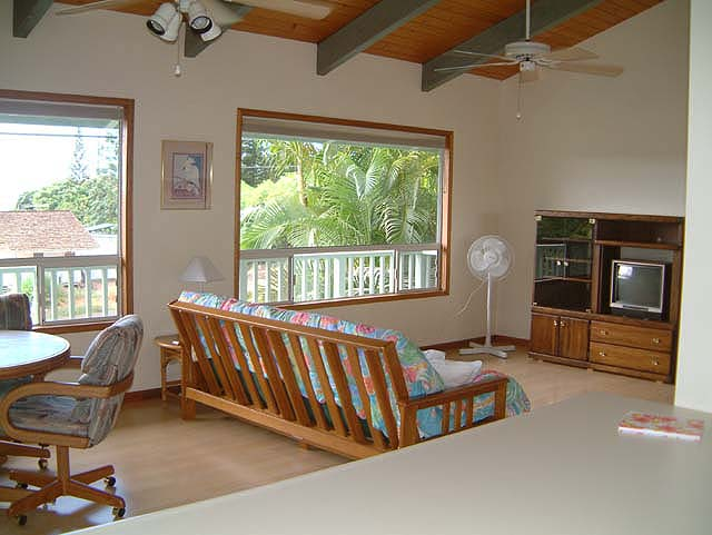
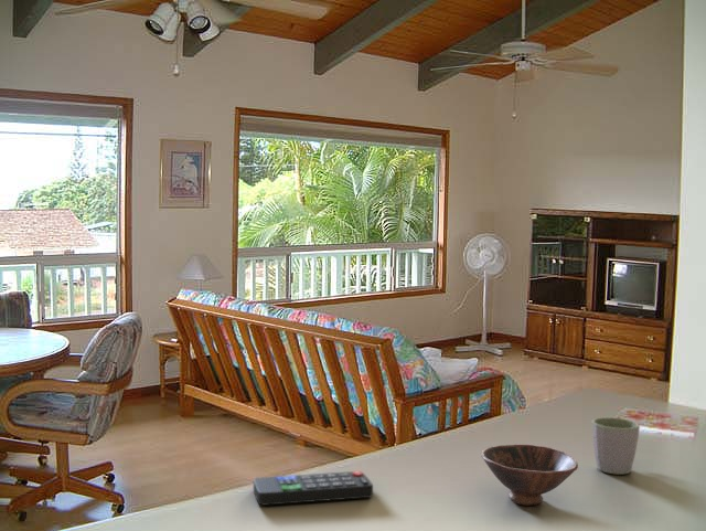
+ bowl (527, 478)
+ remote control (312, 486)
+ mug (616, 444)
